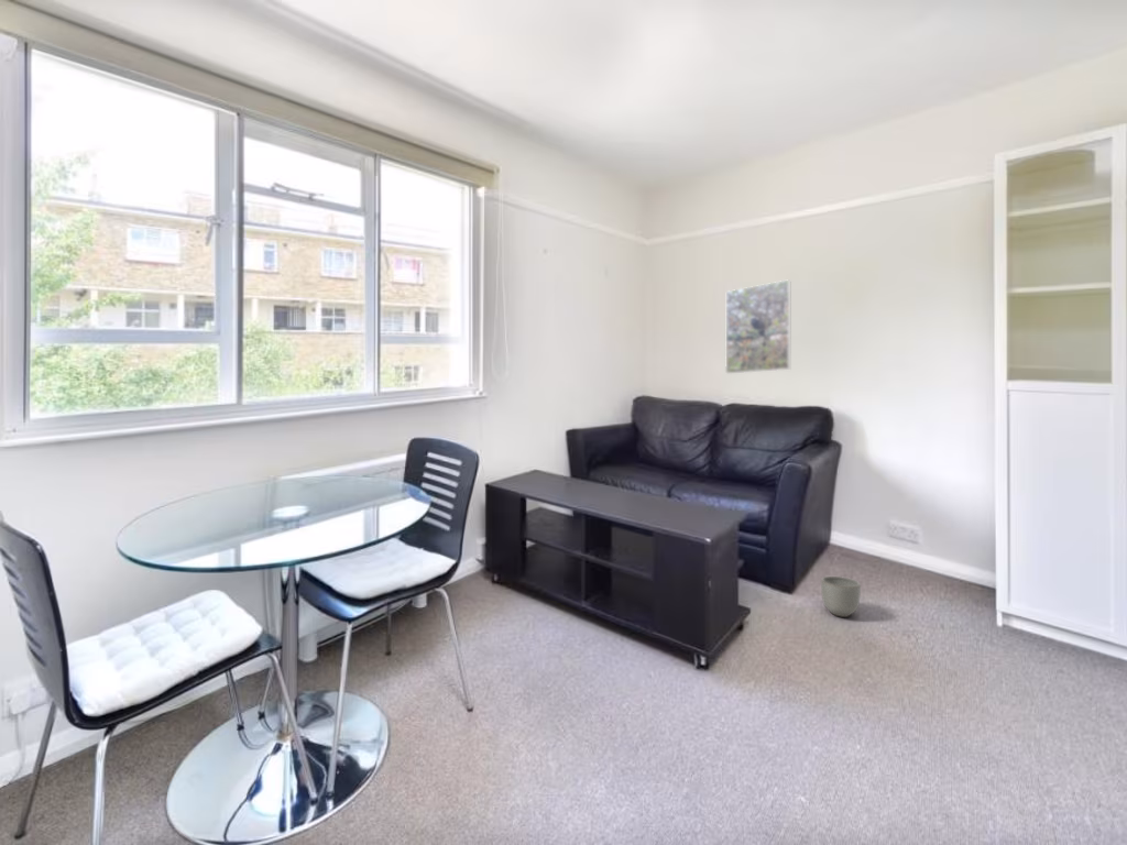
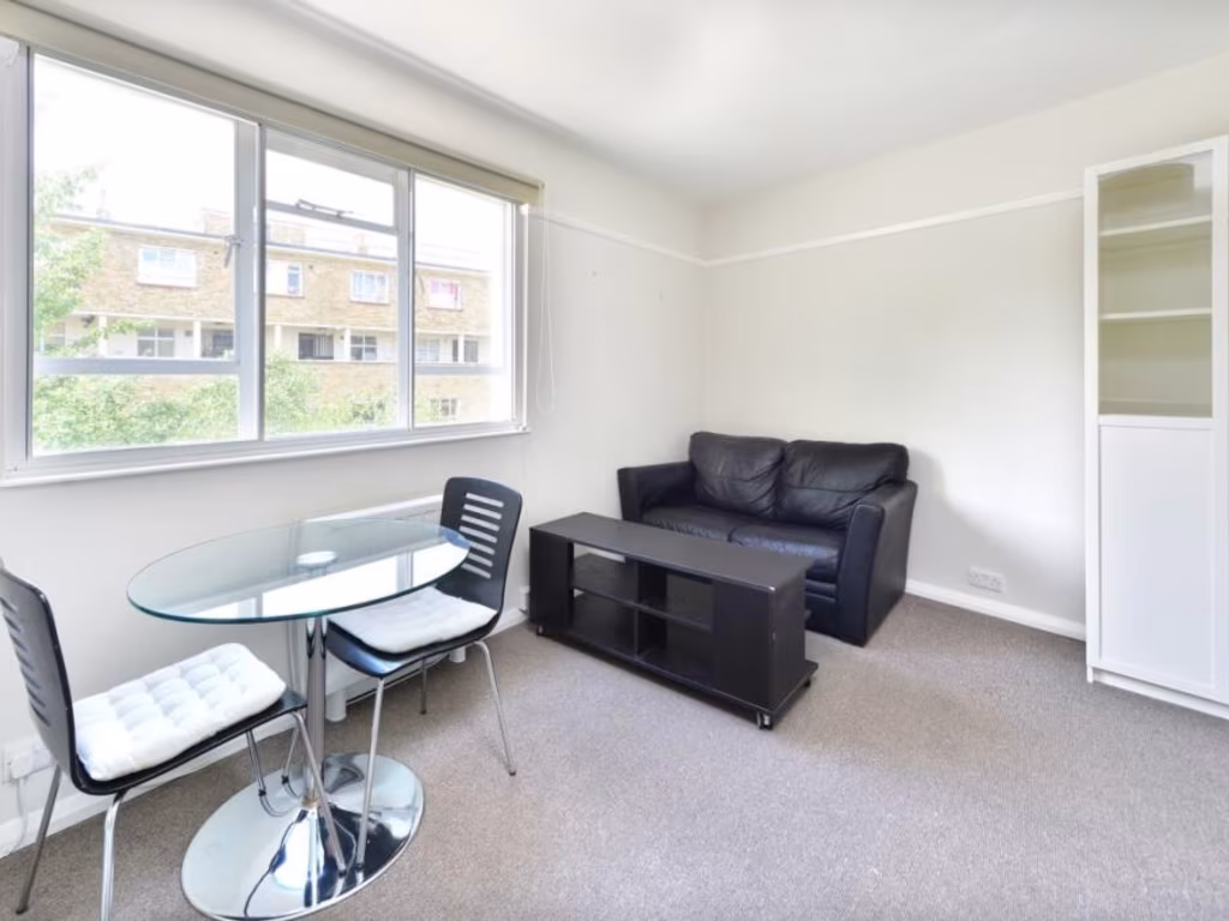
- planter (840, 597)
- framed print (756, 328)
